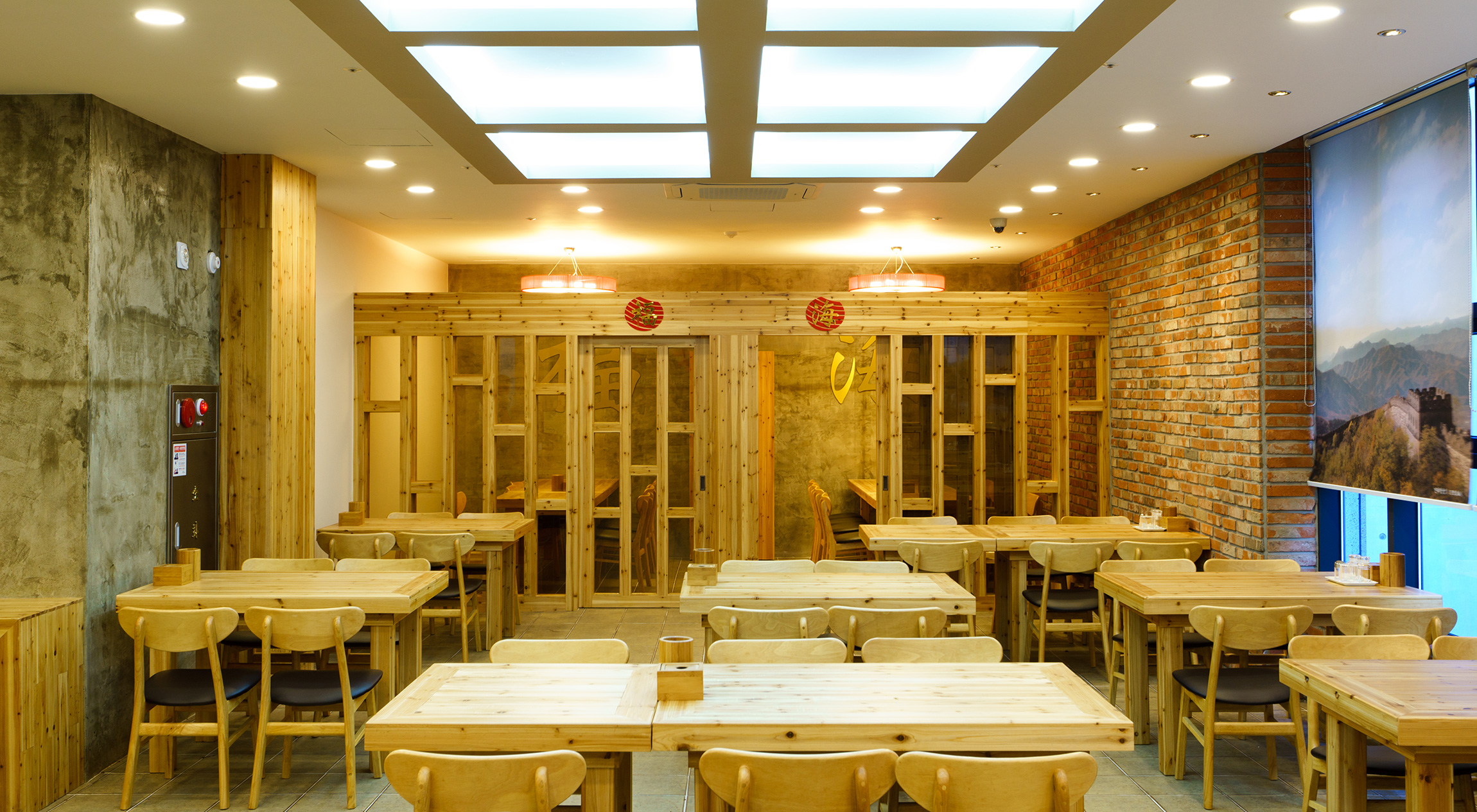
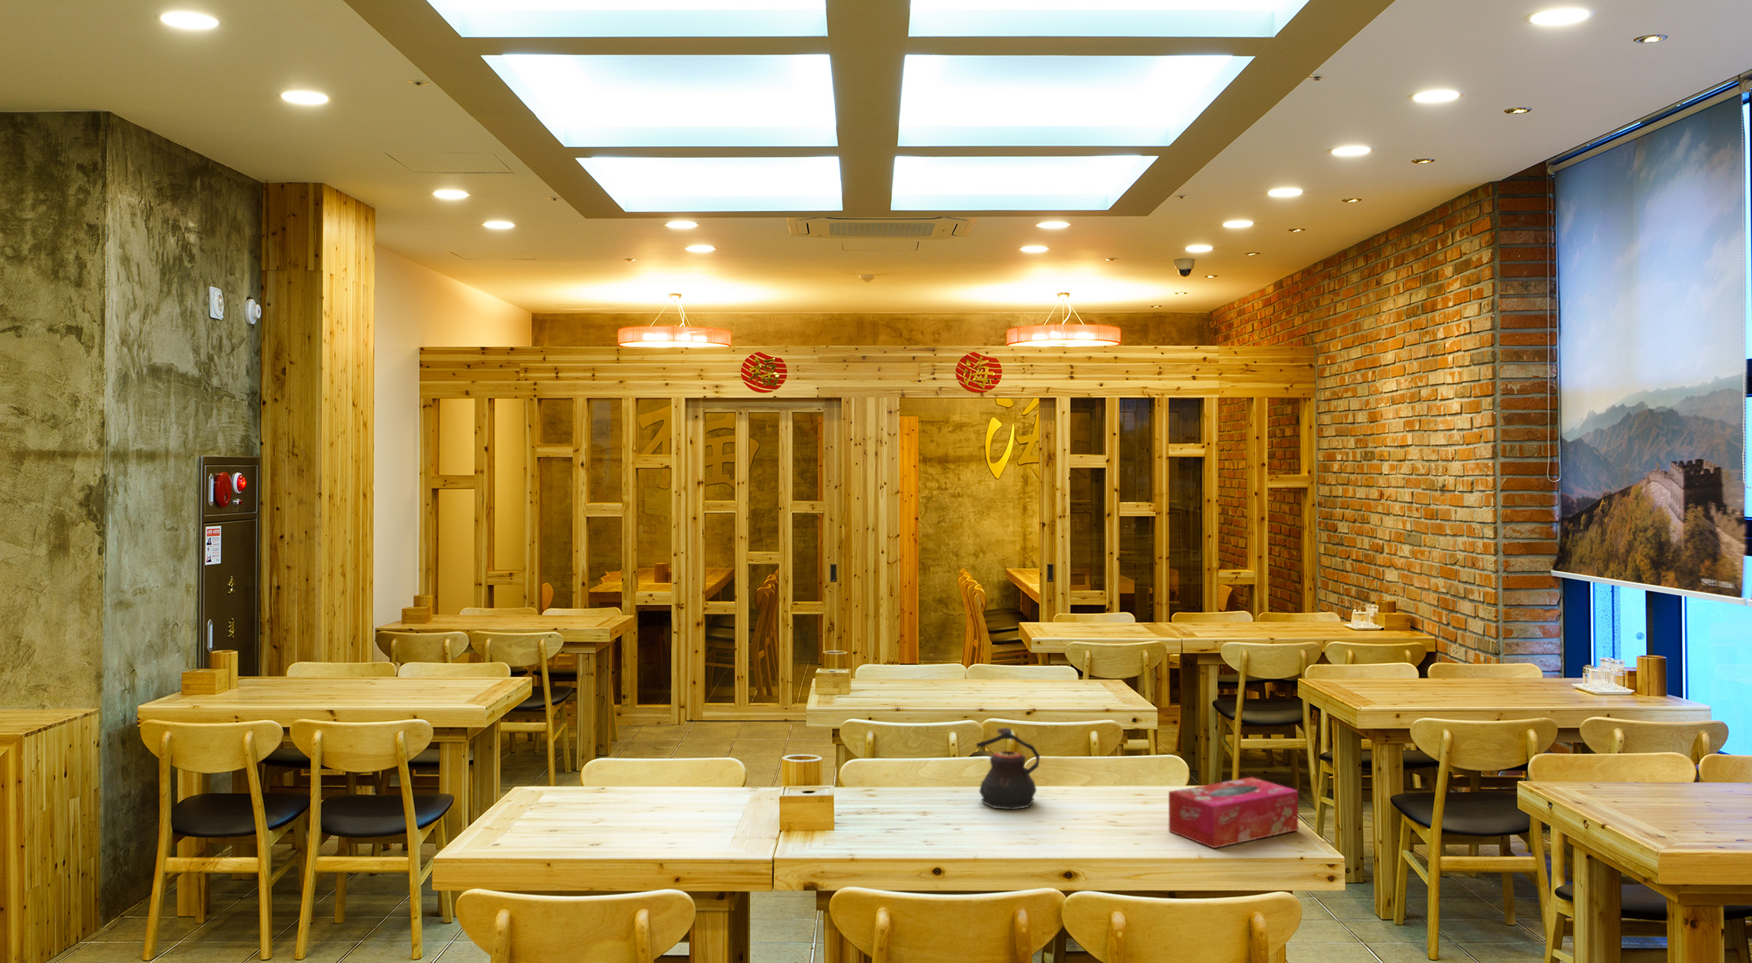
+ teapot (1009, 766)
+ tissue box (1234, 811)
